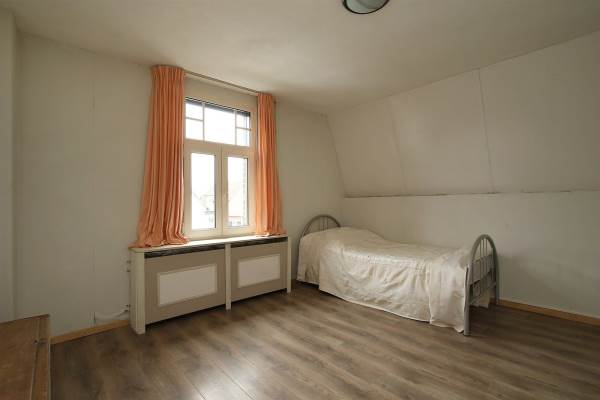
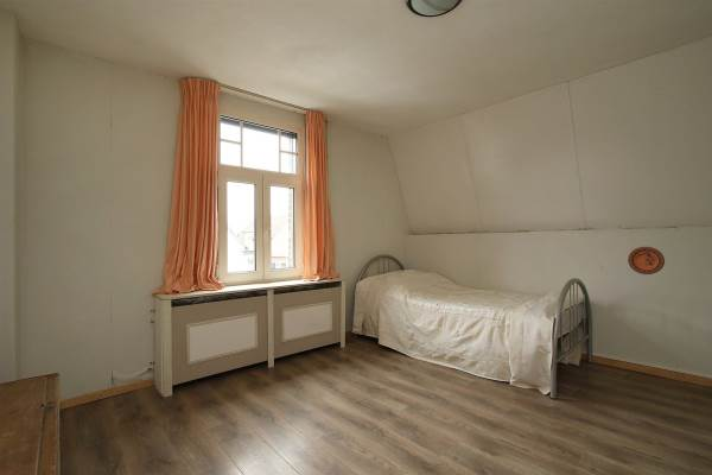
+ decorative plate (646, 260)
